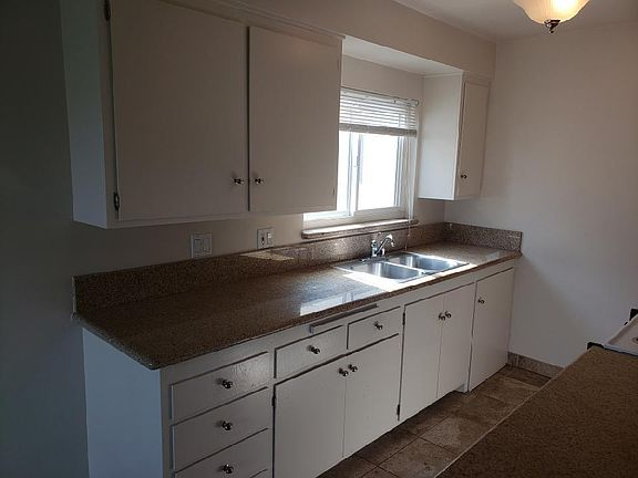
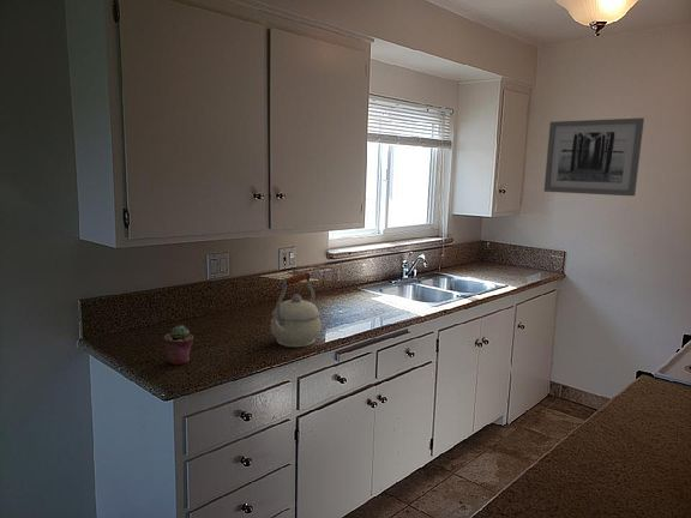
+ wall art (590, 157)
+ kettle (293, 309)
+ potted succulent (179, 343)
